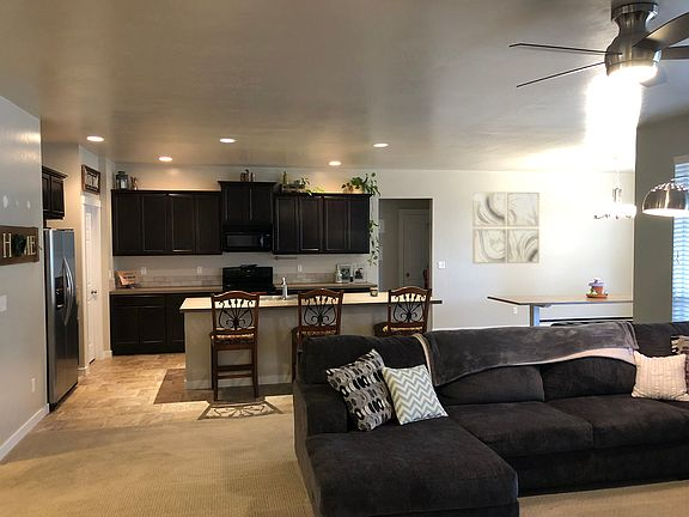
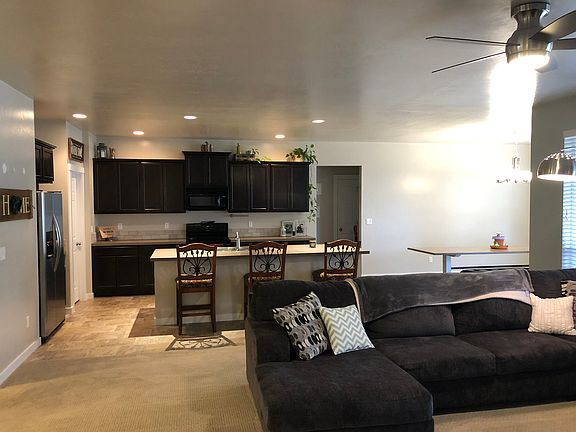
- wall art (505, 226)
